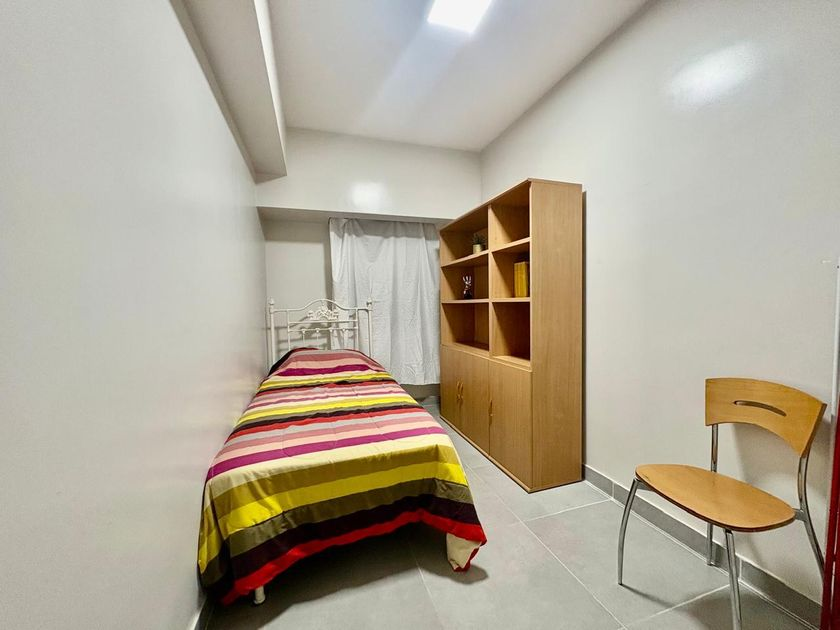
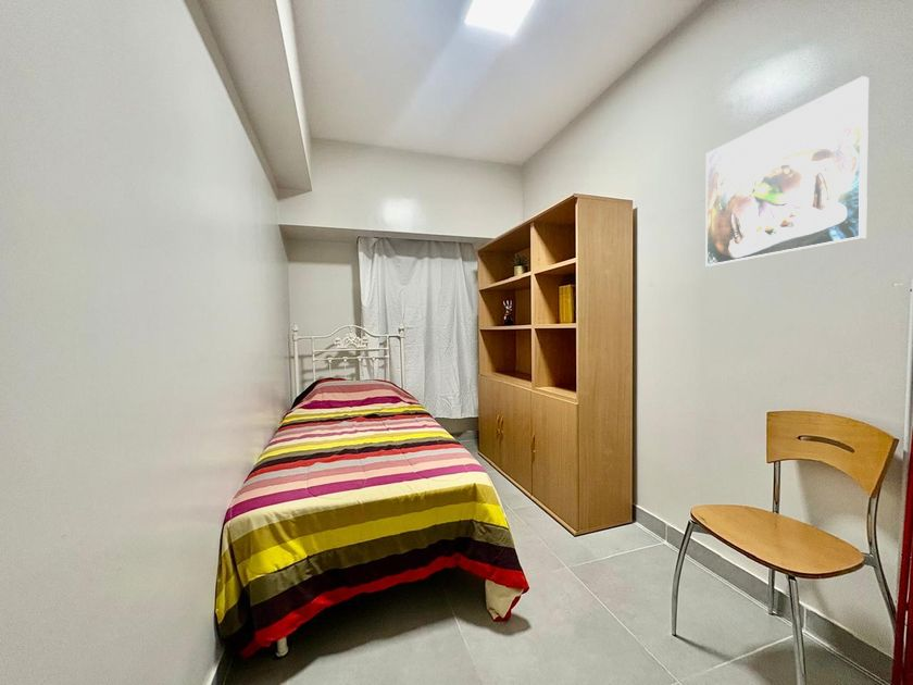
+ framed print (773, 188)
